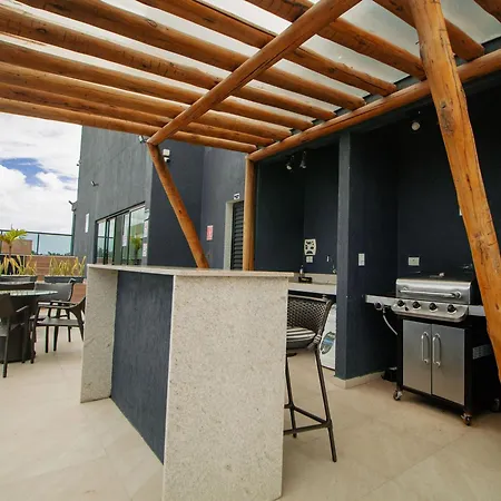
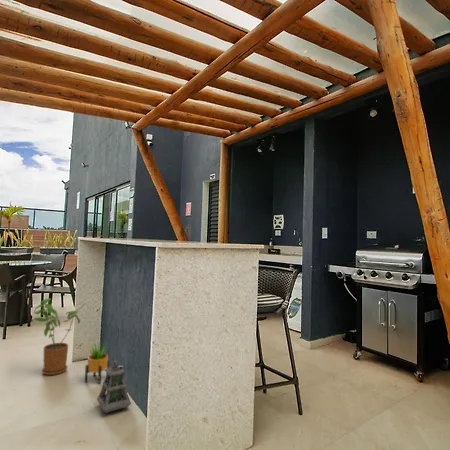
+ house plant (53, 334)
+ potted plant (97, 359)
+ lantern (114, 384)
